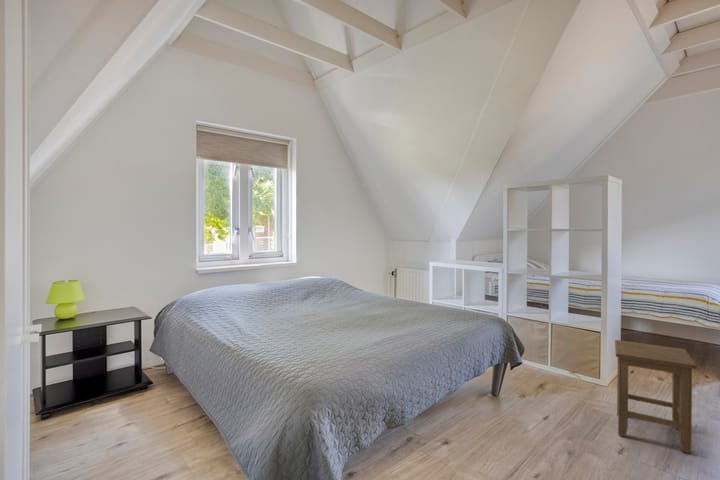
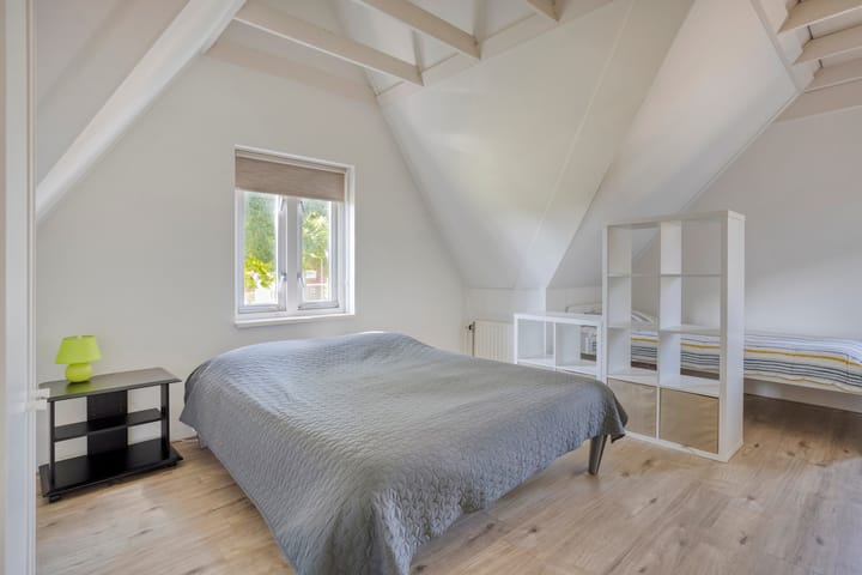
- stool (650, 398)
